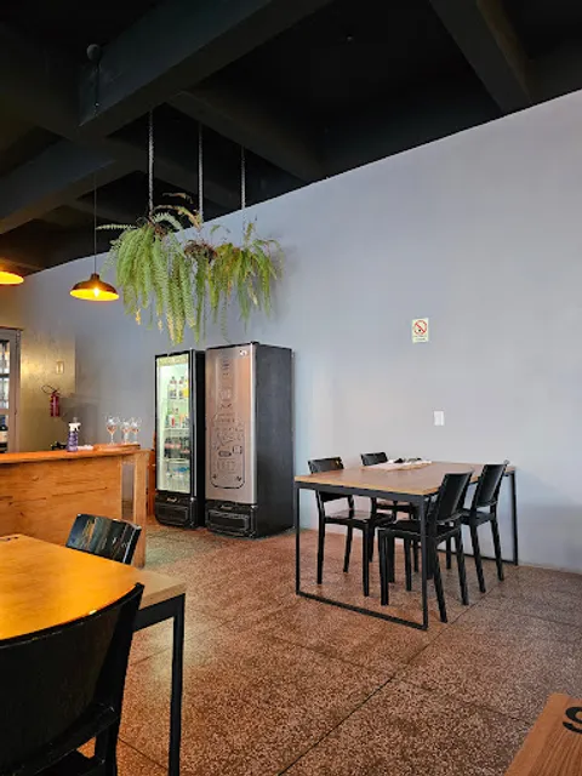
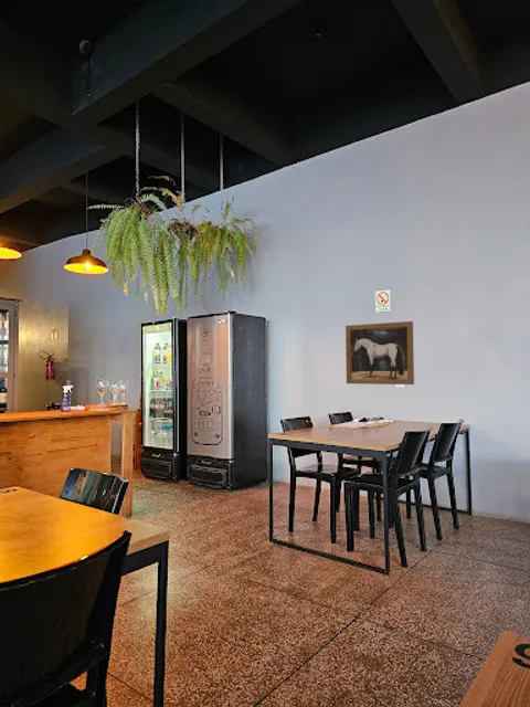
+ wall art (378, 354)
